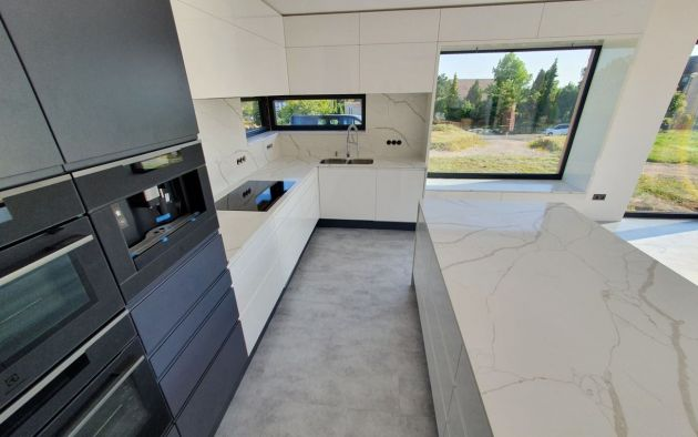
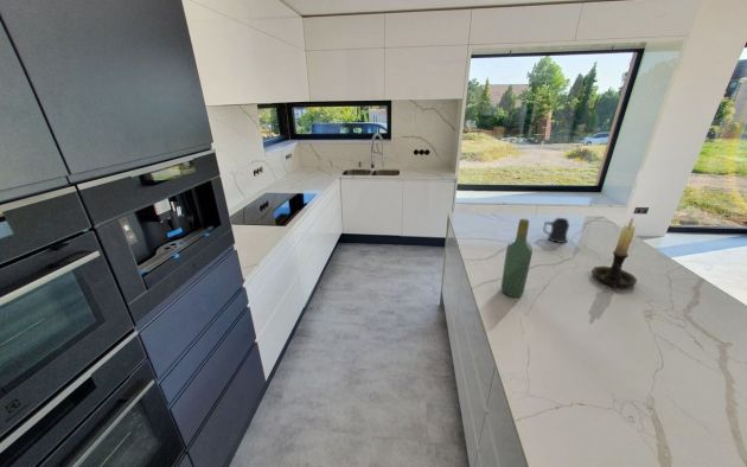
+ candle holder (622, 251)
+ wine bottle (517, 257)
+ mug (556, 229)
